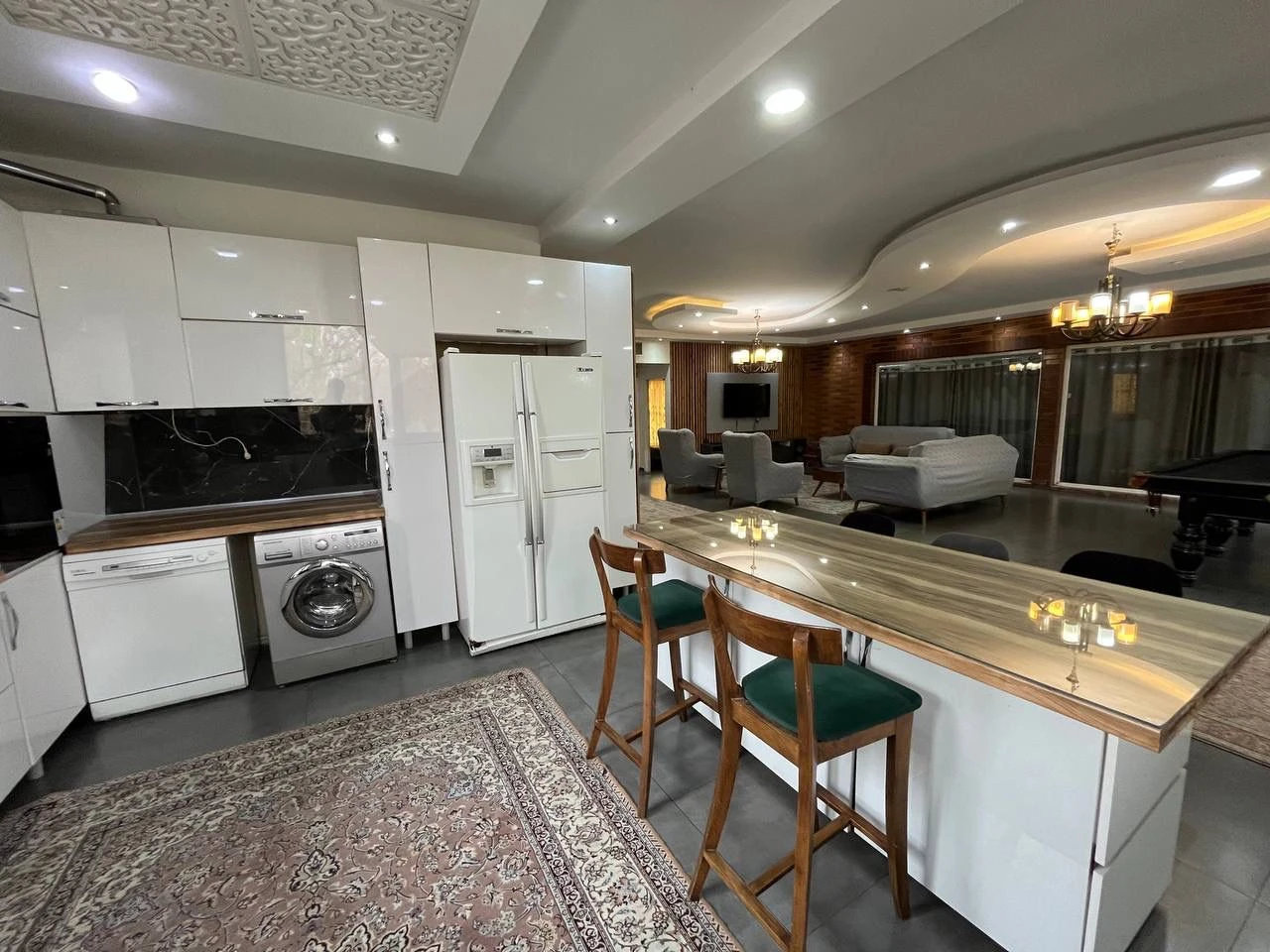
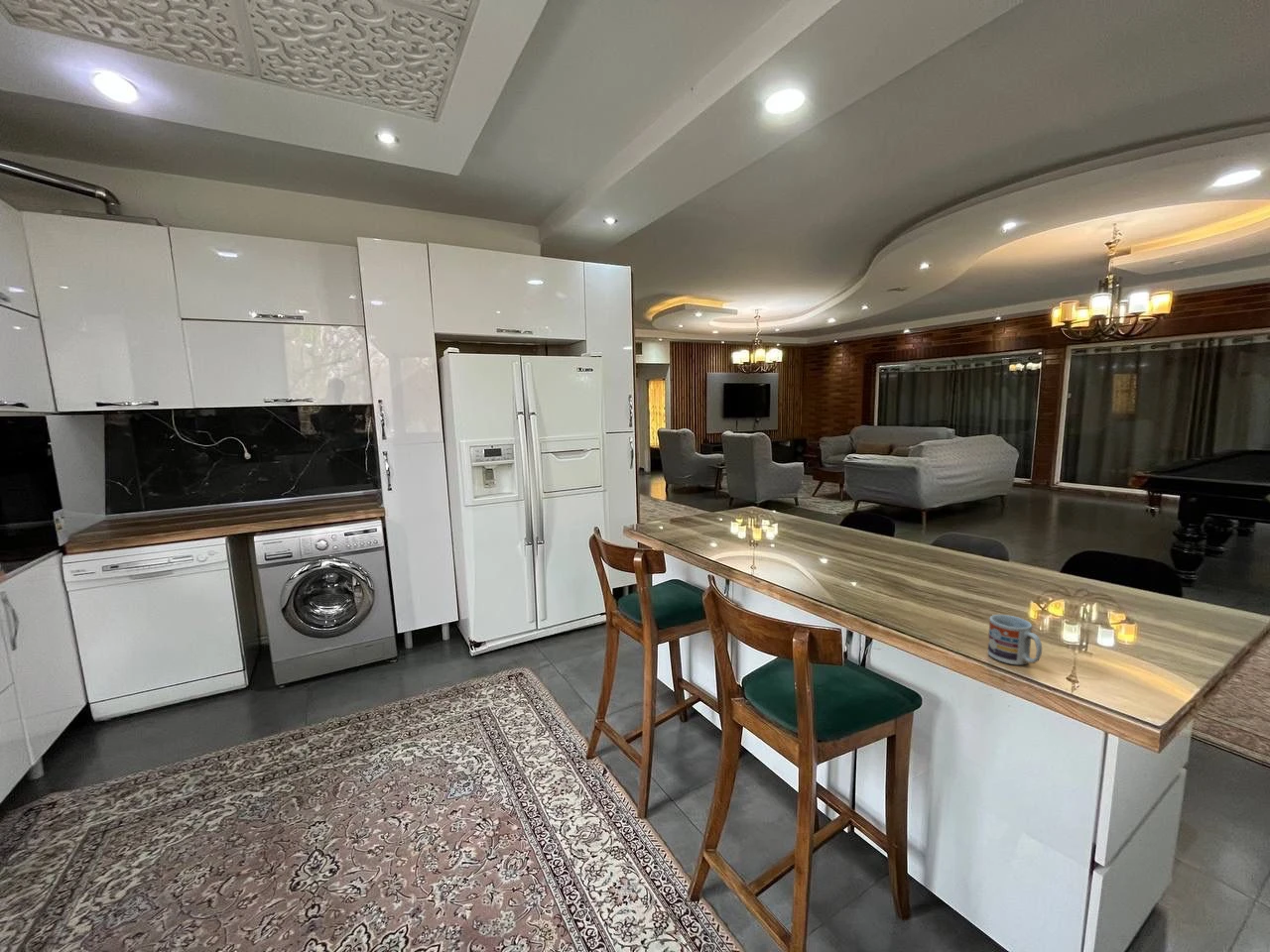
+ cup (1016, 642)
